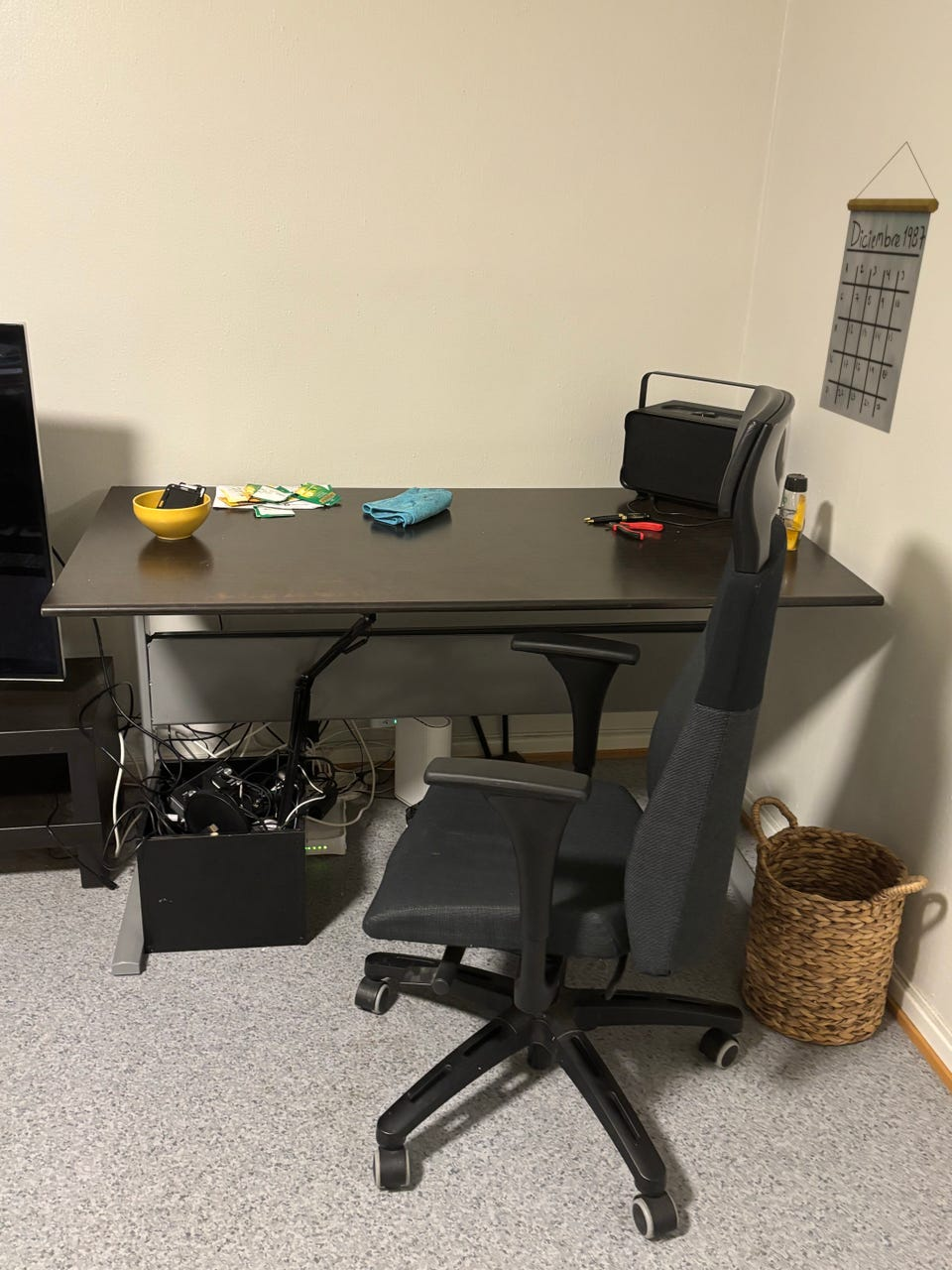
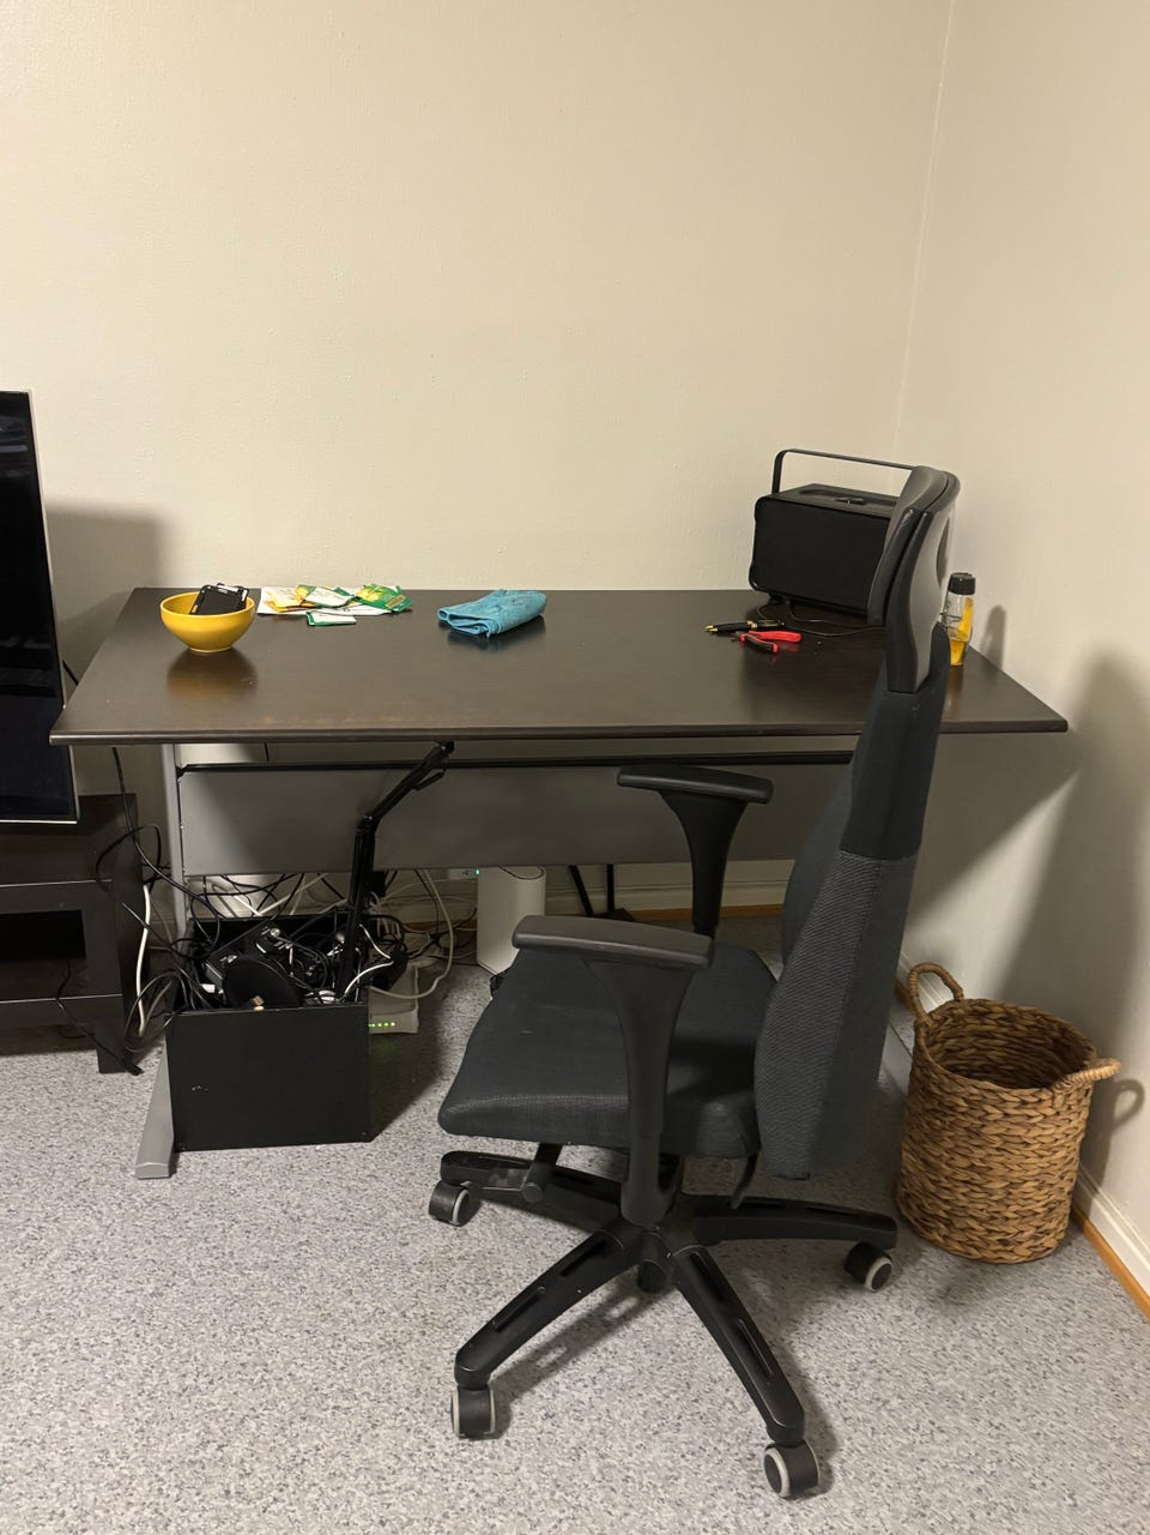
- calendar (876, 287)
